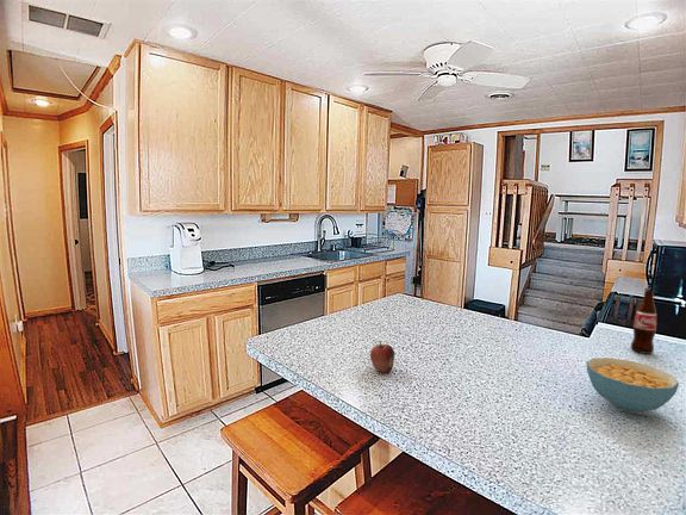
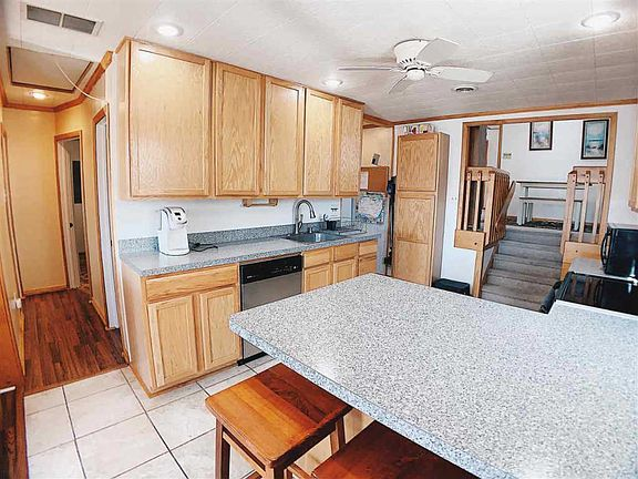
- fruit (381, 355)
- cereal bowl (628, 389)
- bottle (644, 321)
